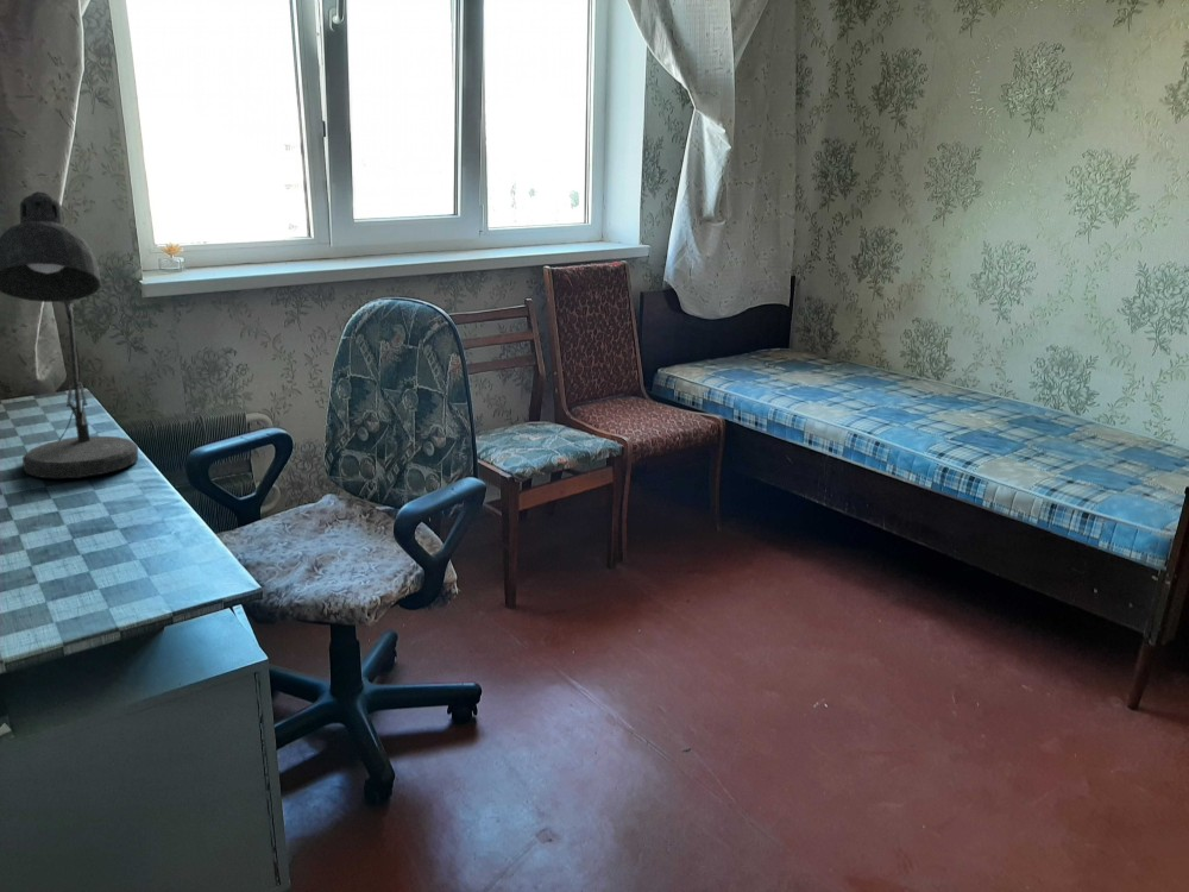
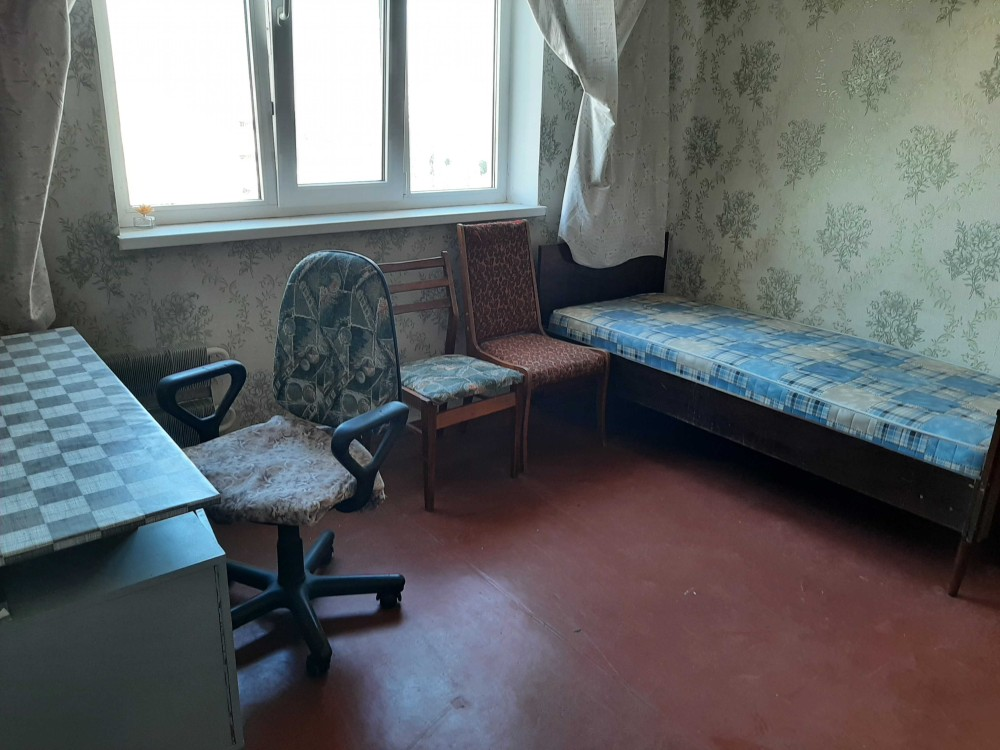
- desk lamp (69, 333)
